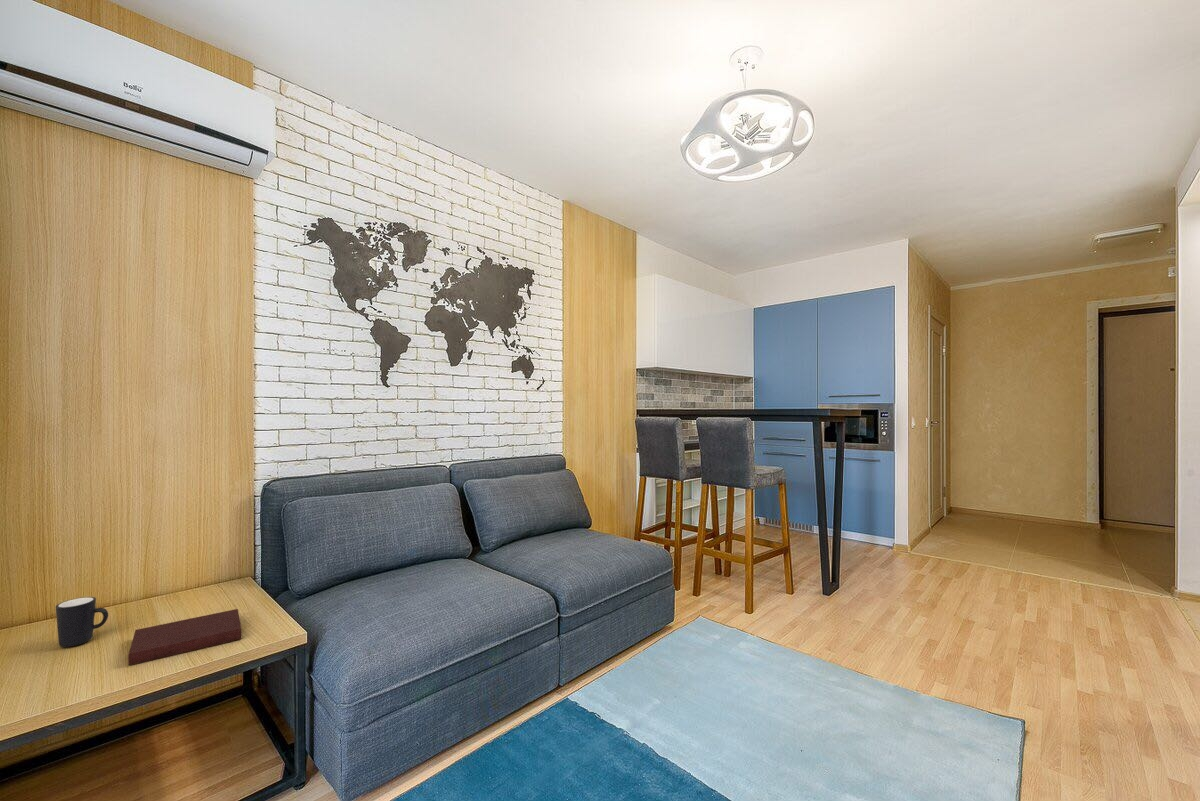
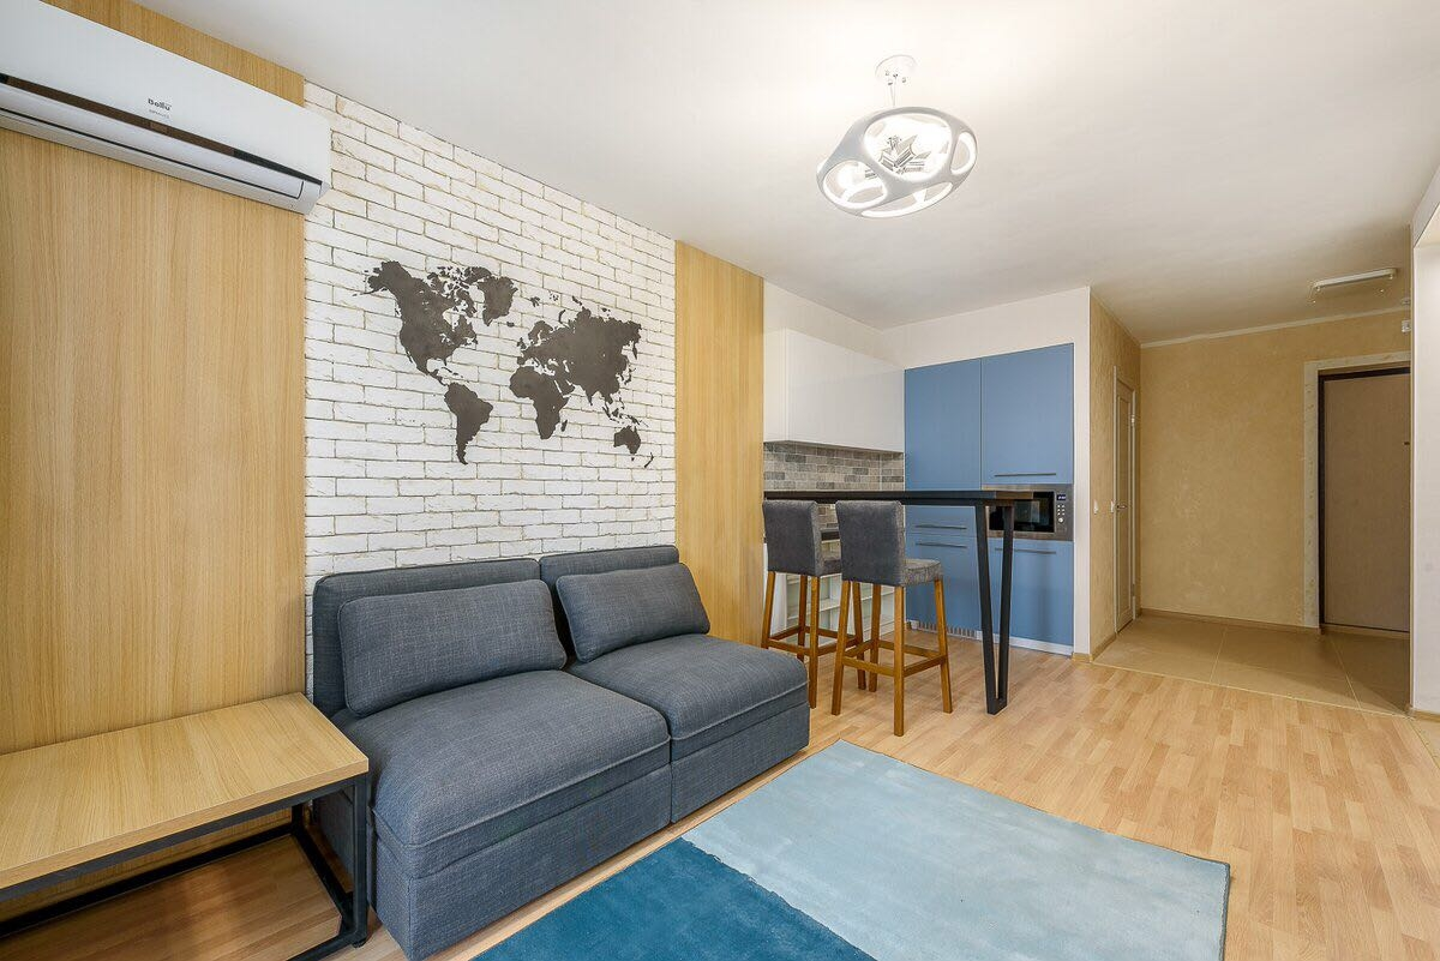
- mug (82, 621)
- notebook (188, 634)
